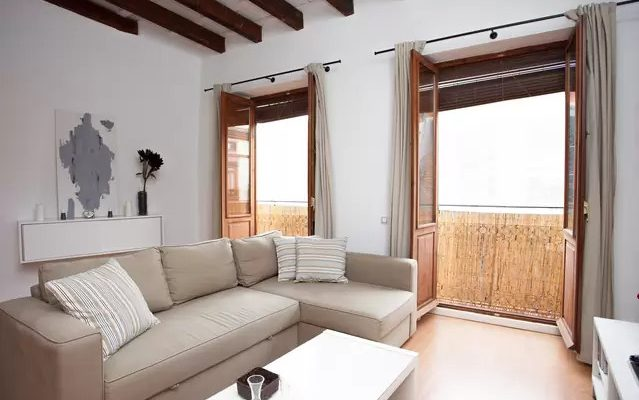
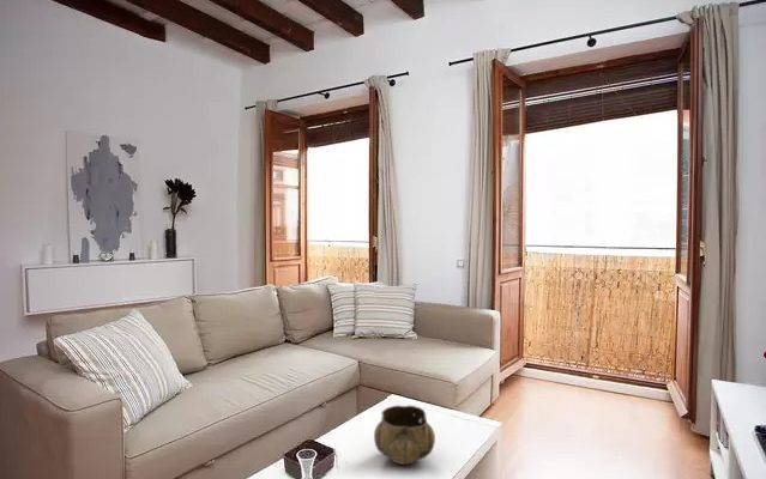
+ decorative bowl (404, 436)
